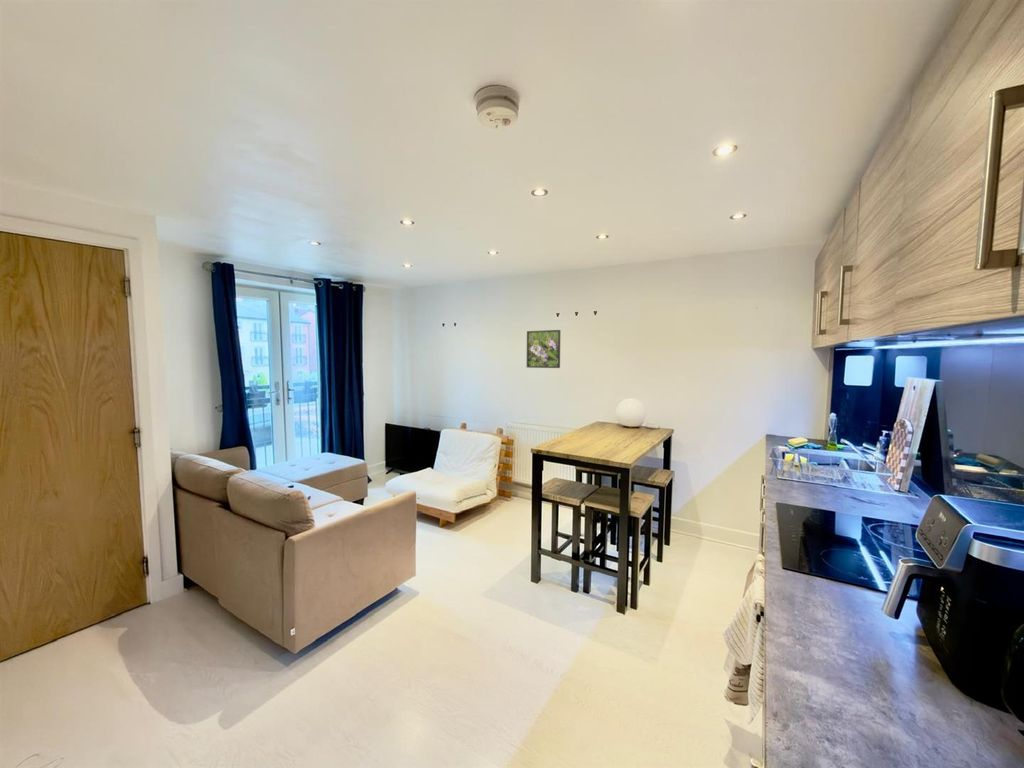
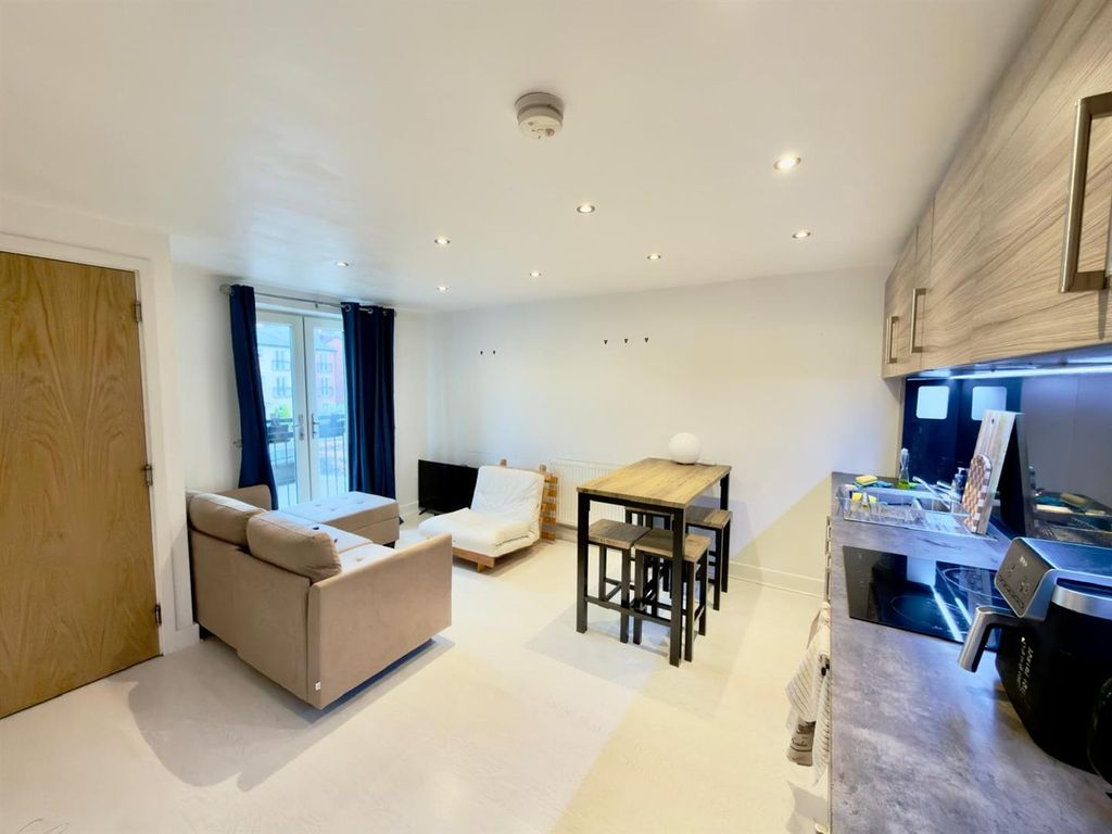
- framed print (543, 349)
